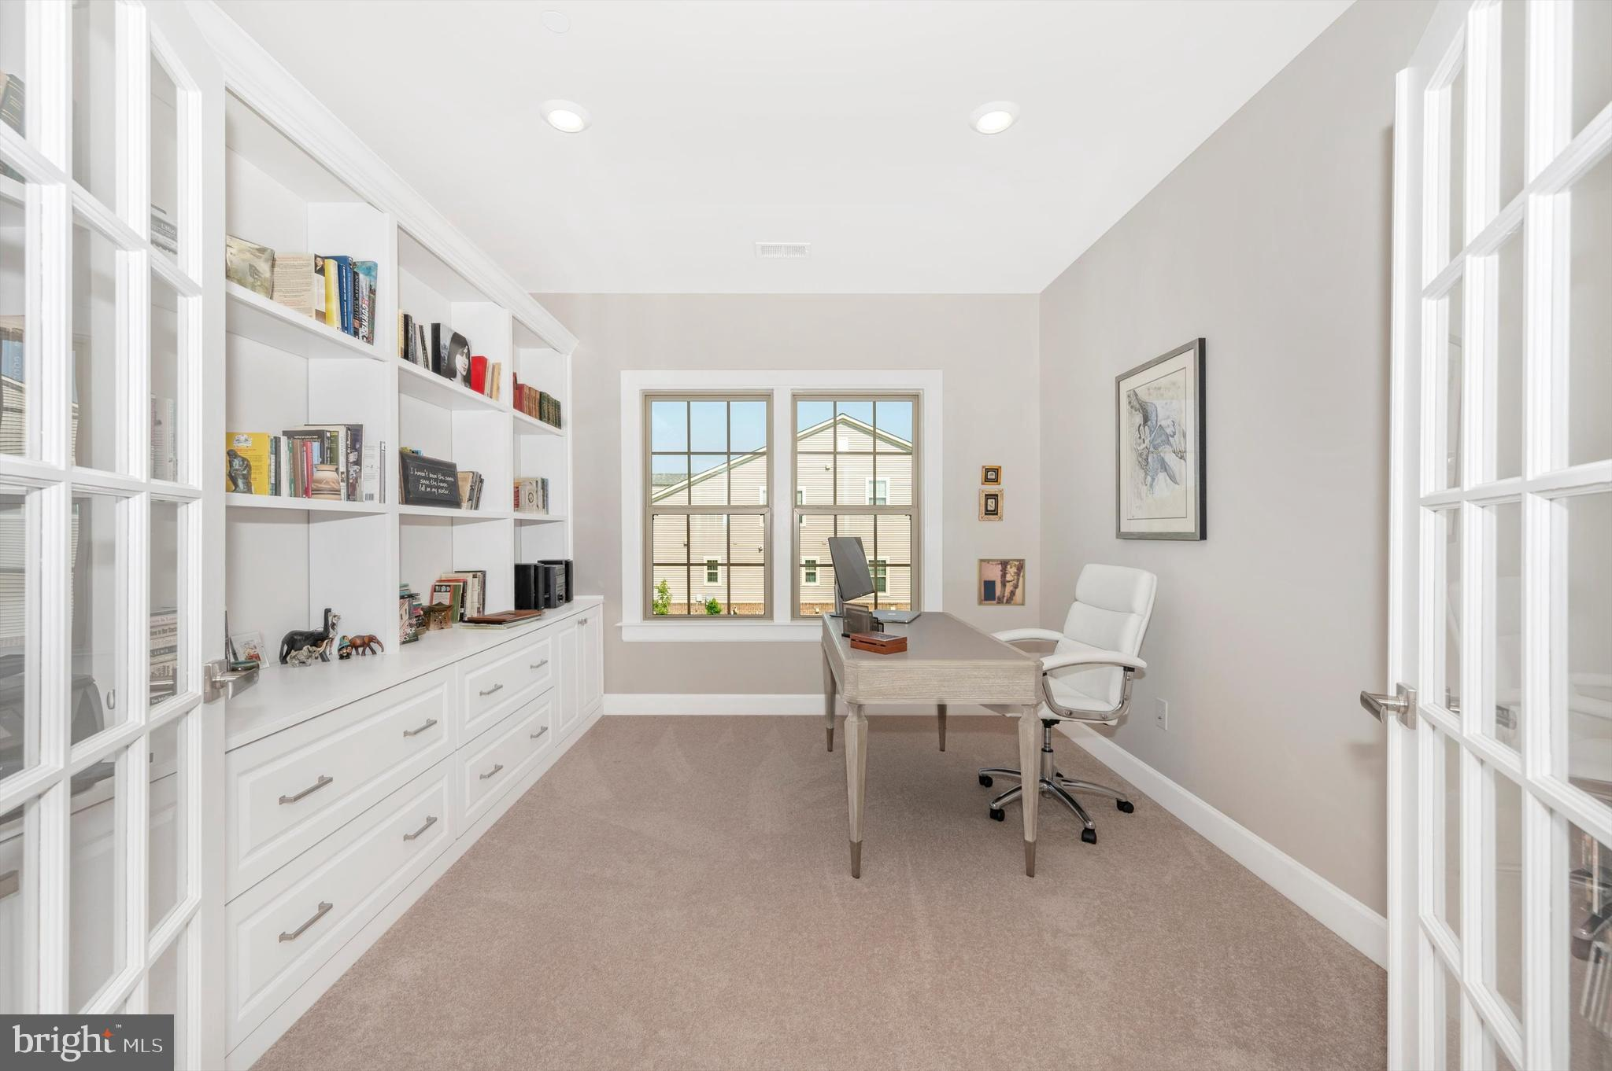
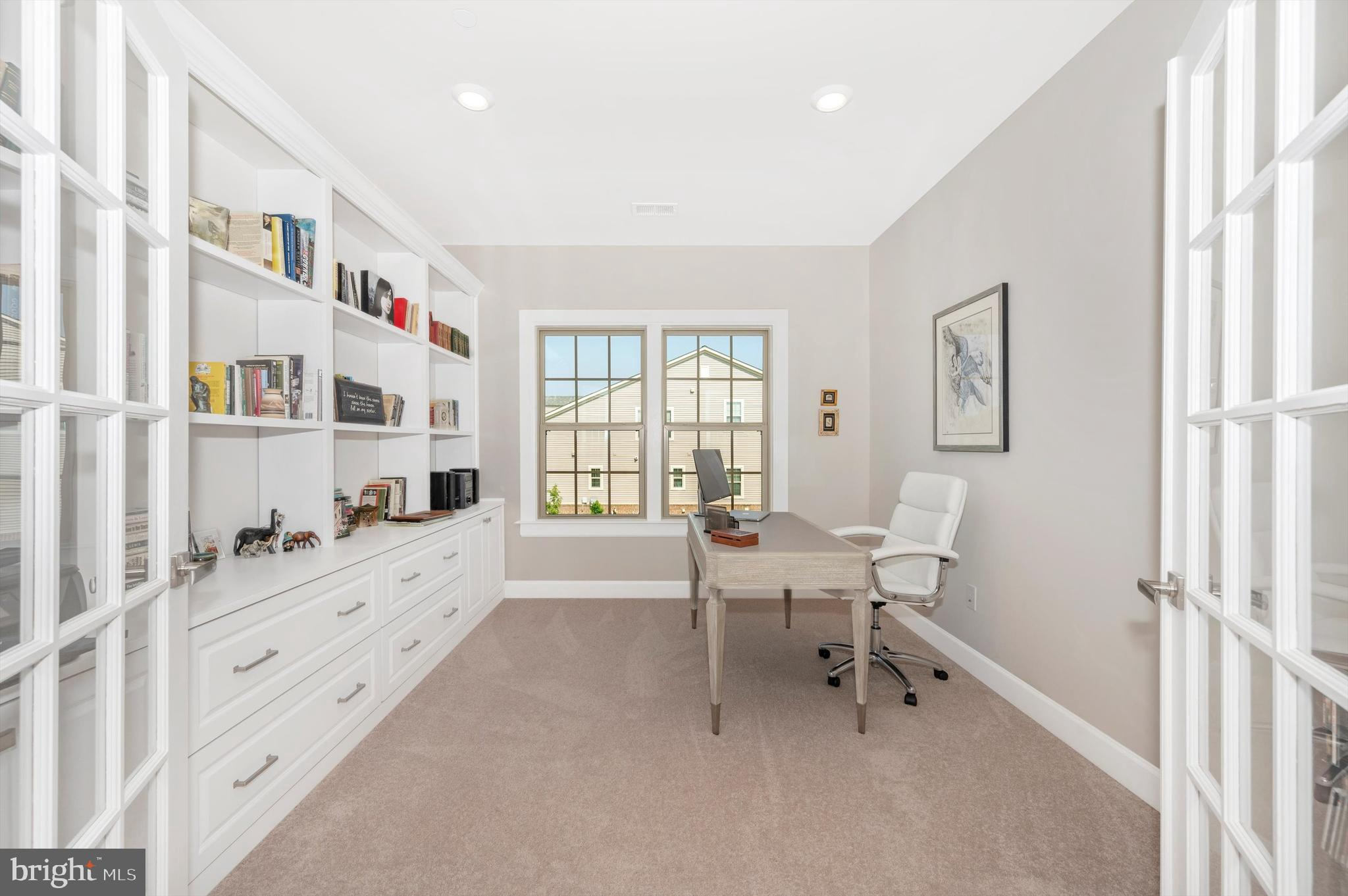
- wall art (1001, 582)
